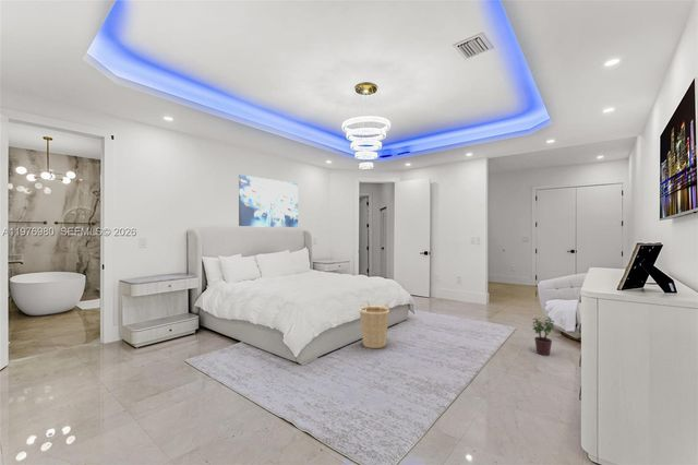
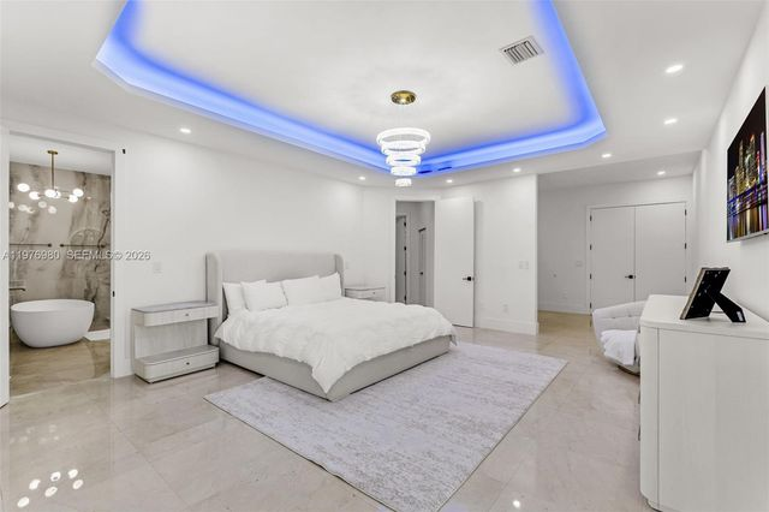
- basket (374, 323)
- potted plant (544, 336)
- wall art (270, 203)
